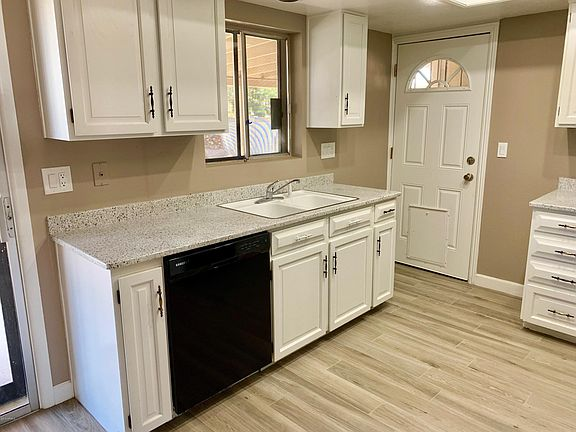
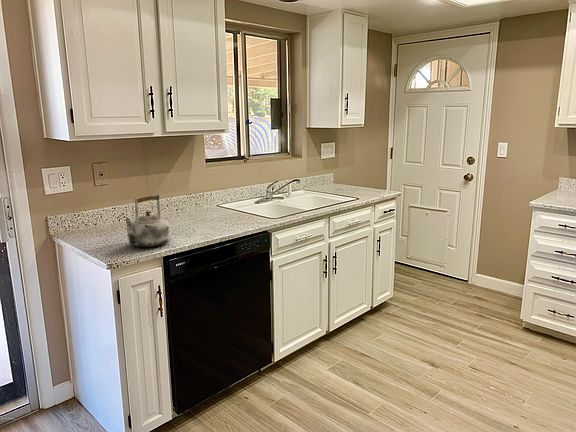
+ kettle (144, 221)
